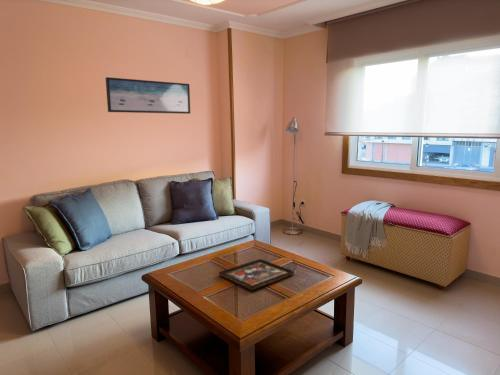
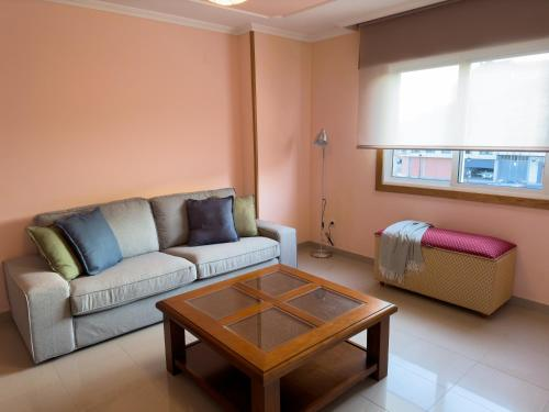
- decorative tray (256, 273)
- wall art (151, 97)
